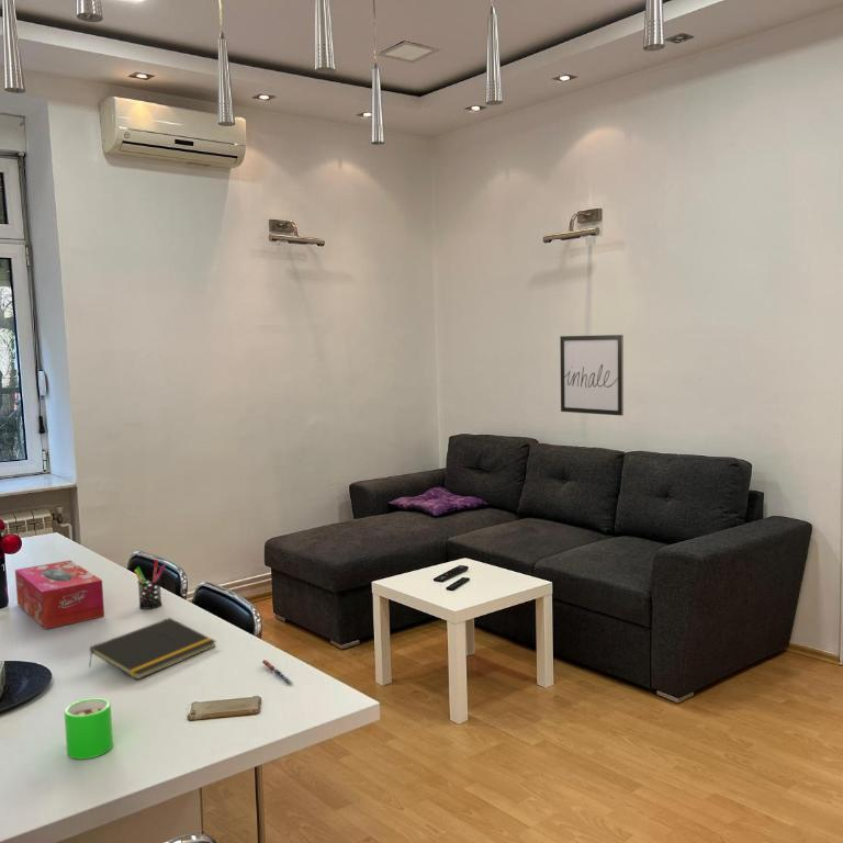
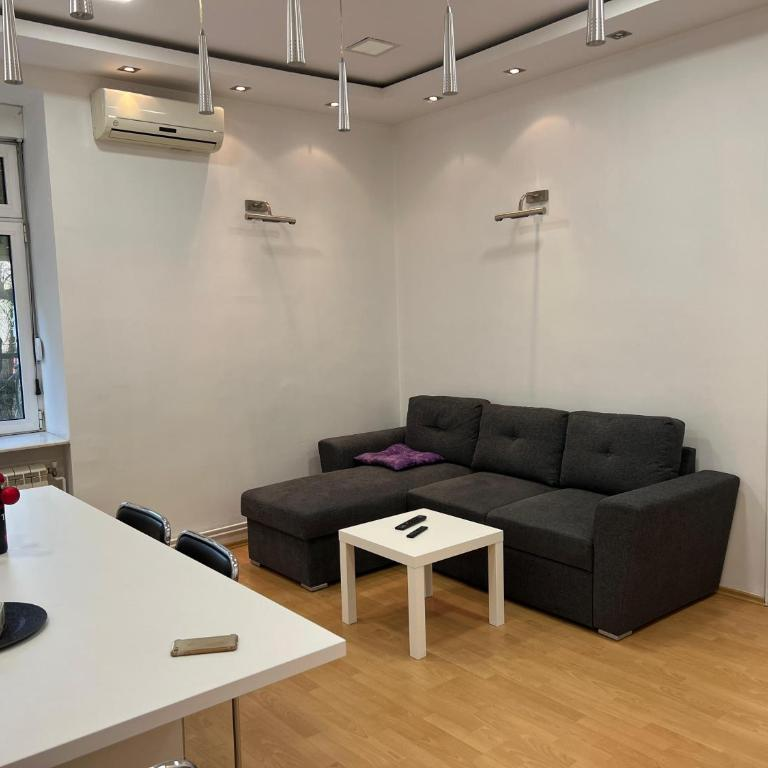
- notepad (154, 647)
- tissue box (58, 592)
- mug (86, 723)
- pen holder (148, 583)
- wall art (591, 374)
- pen (277, 671)
